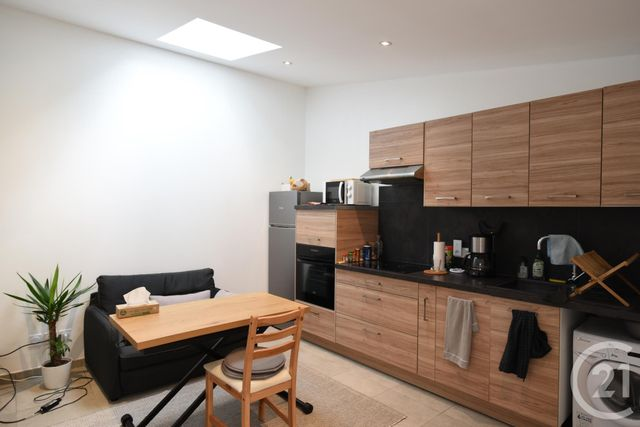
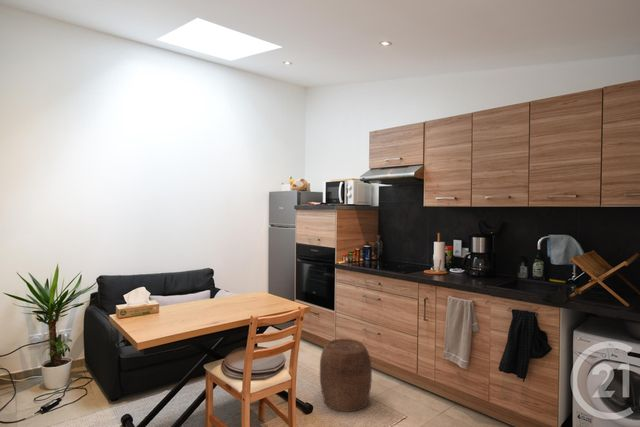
+ stool (345, 372)
